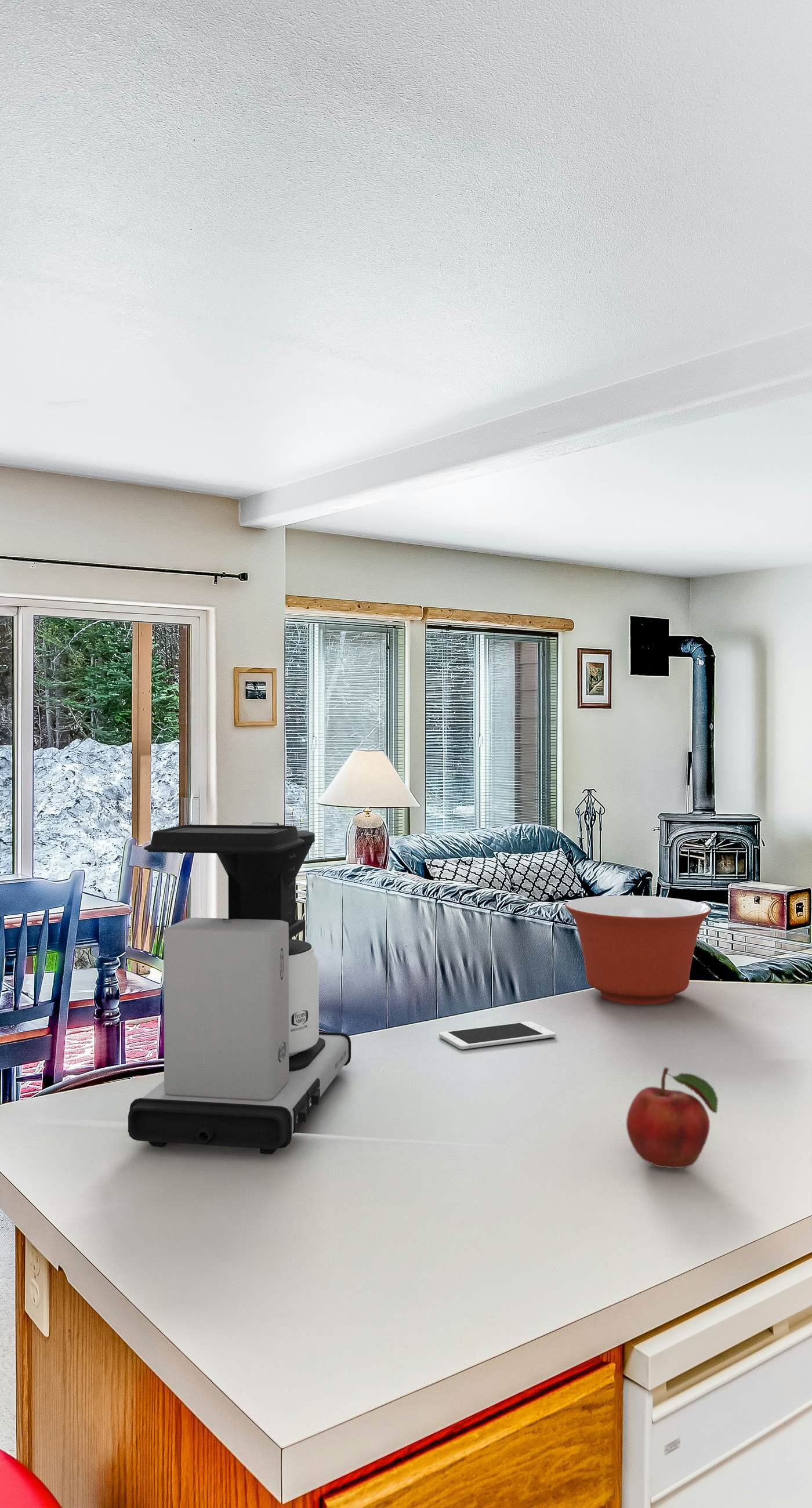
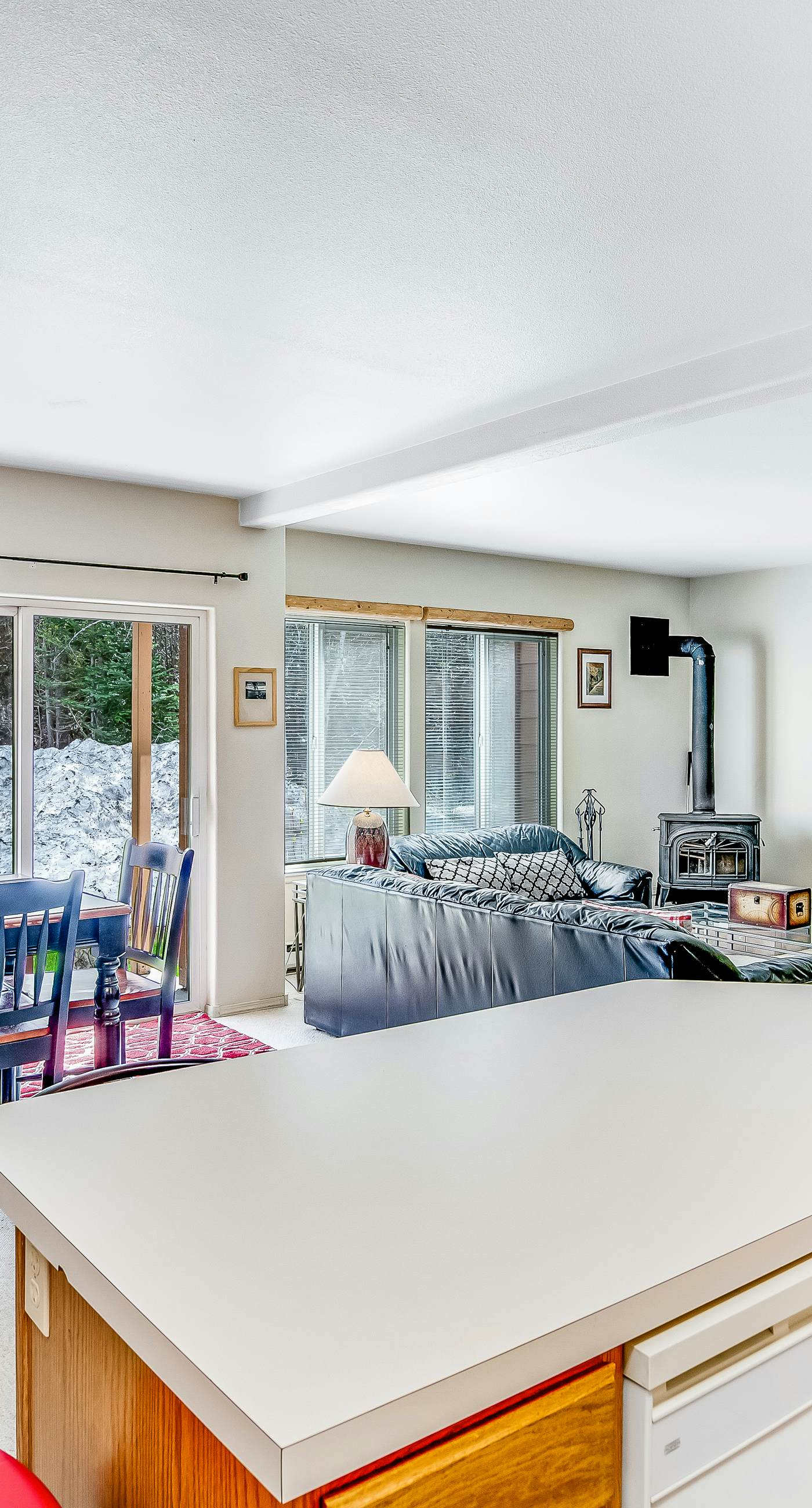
- mixing bowl (637, 951)
- fruit (672, 1118)
- coffee maker (251, 965)
- cell phone (497, 1035)
